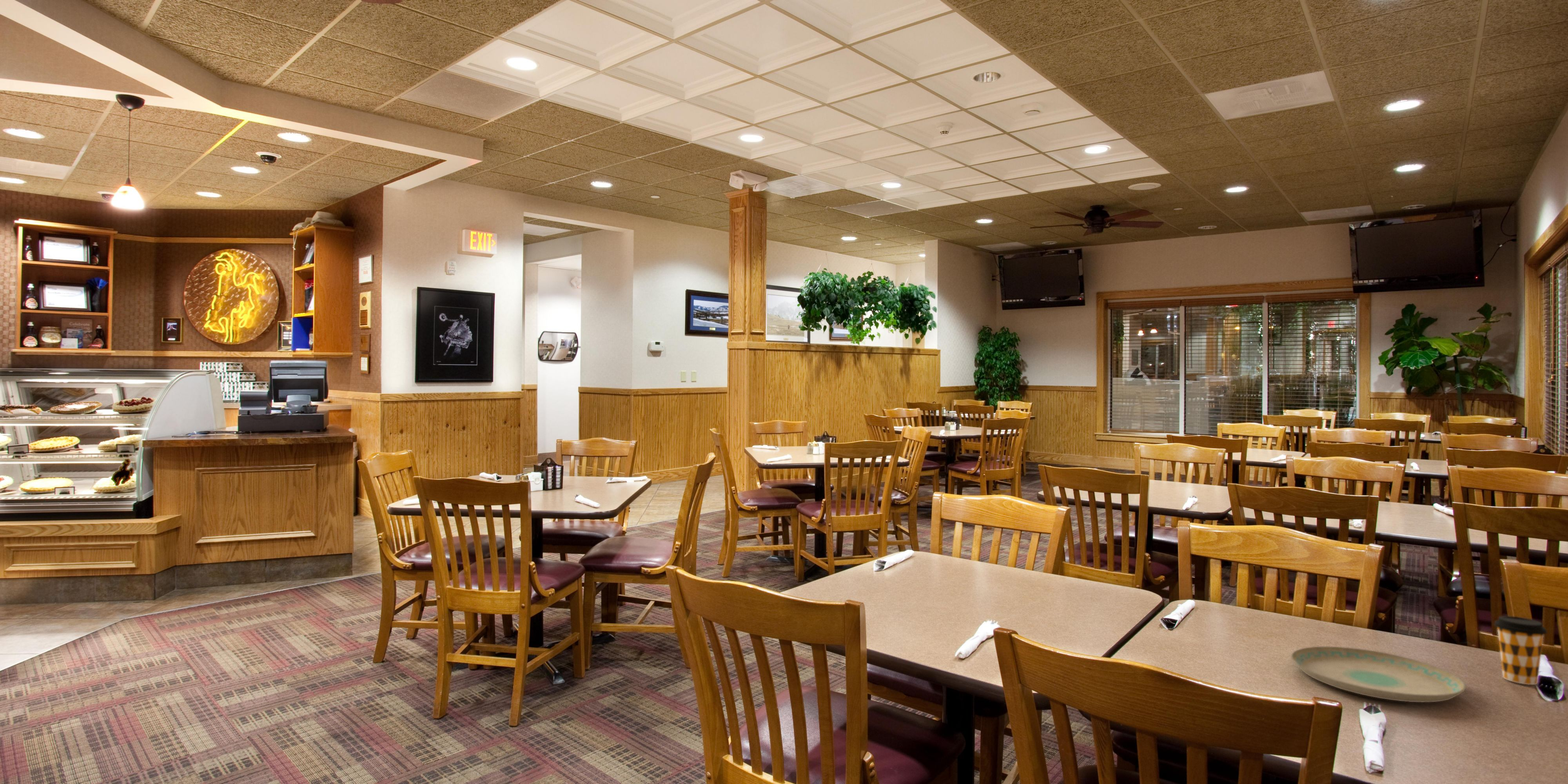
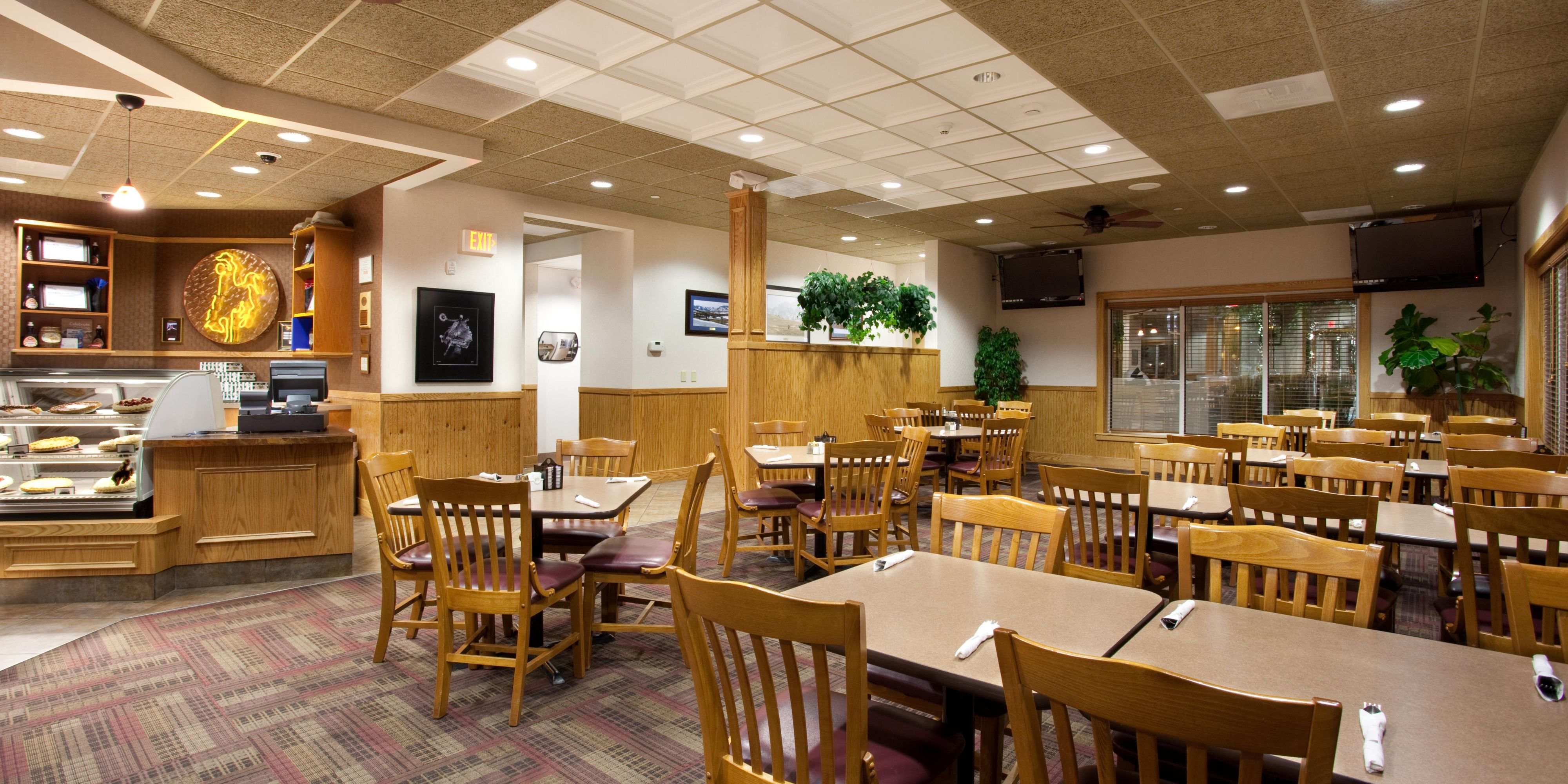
- coffee cup (1520, 650)
- plate (1374, 674)
